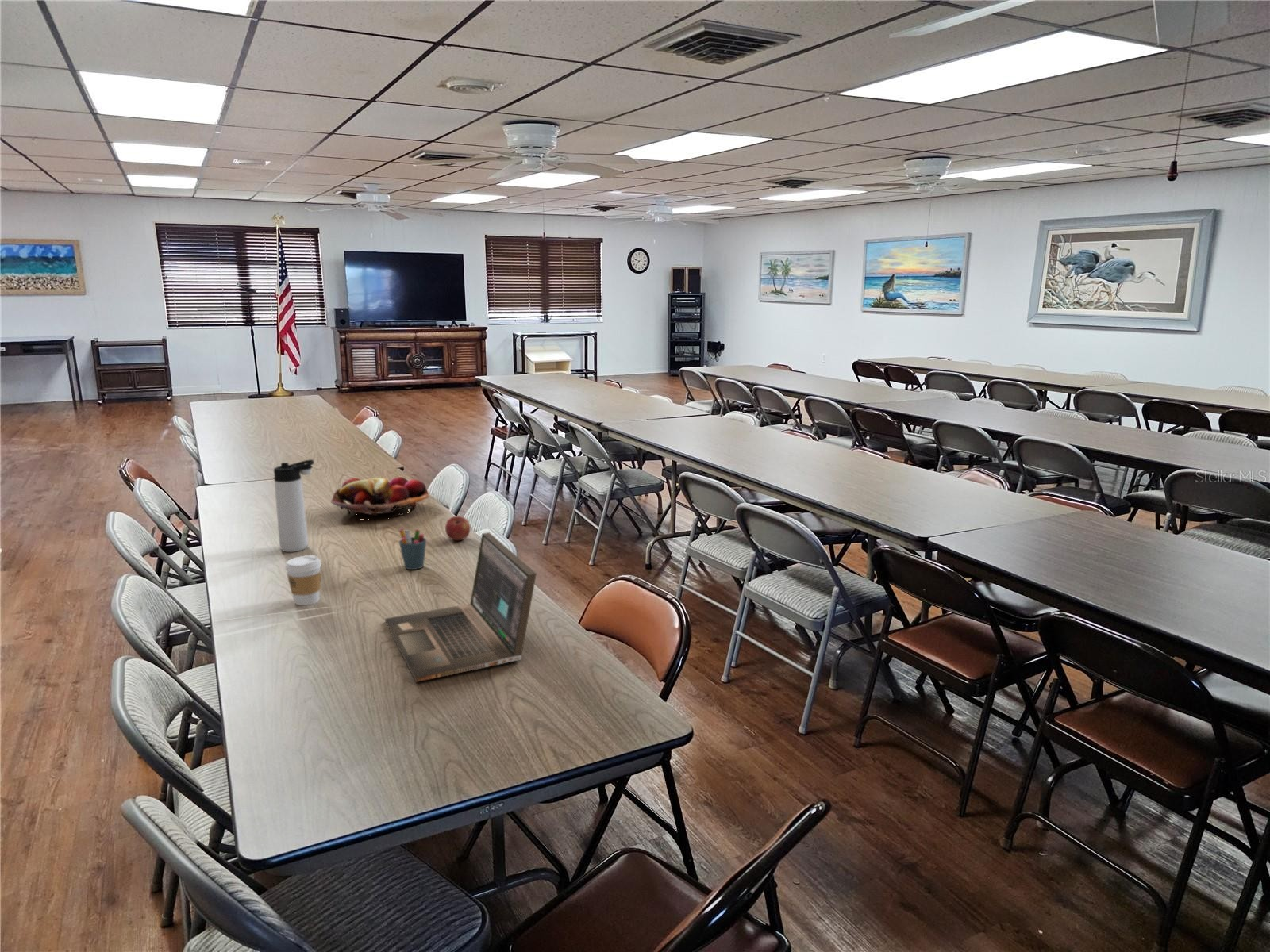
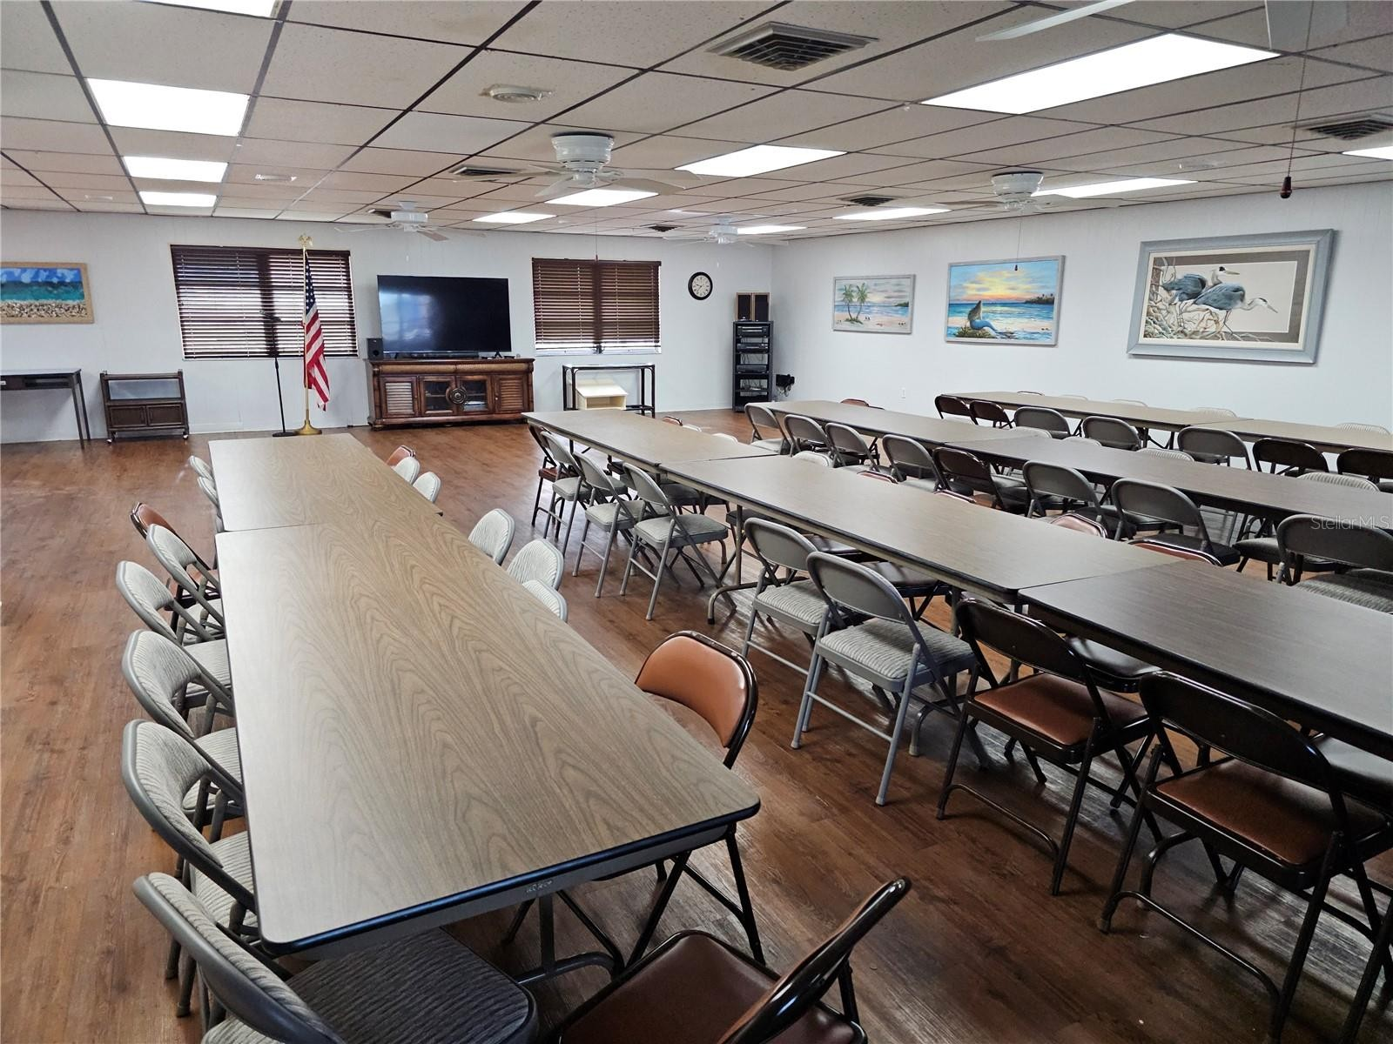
- apple (457, 528)
- fruit basket (380, 494)
- thermos bottle (297, 505)
- laptop (458, 605)
- pen holder (412, 546)
- coffee cup (304, 580)
